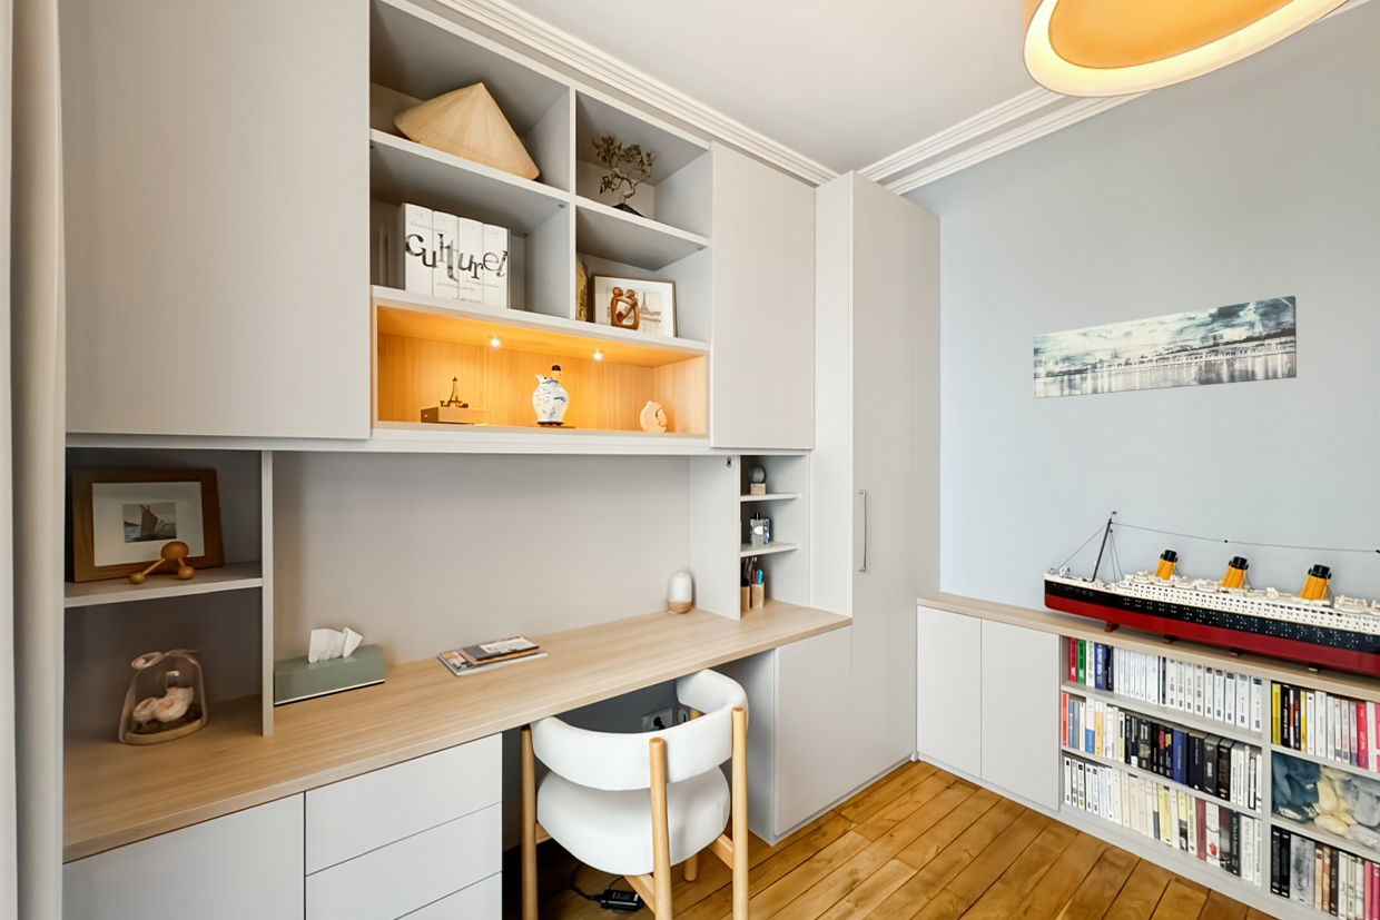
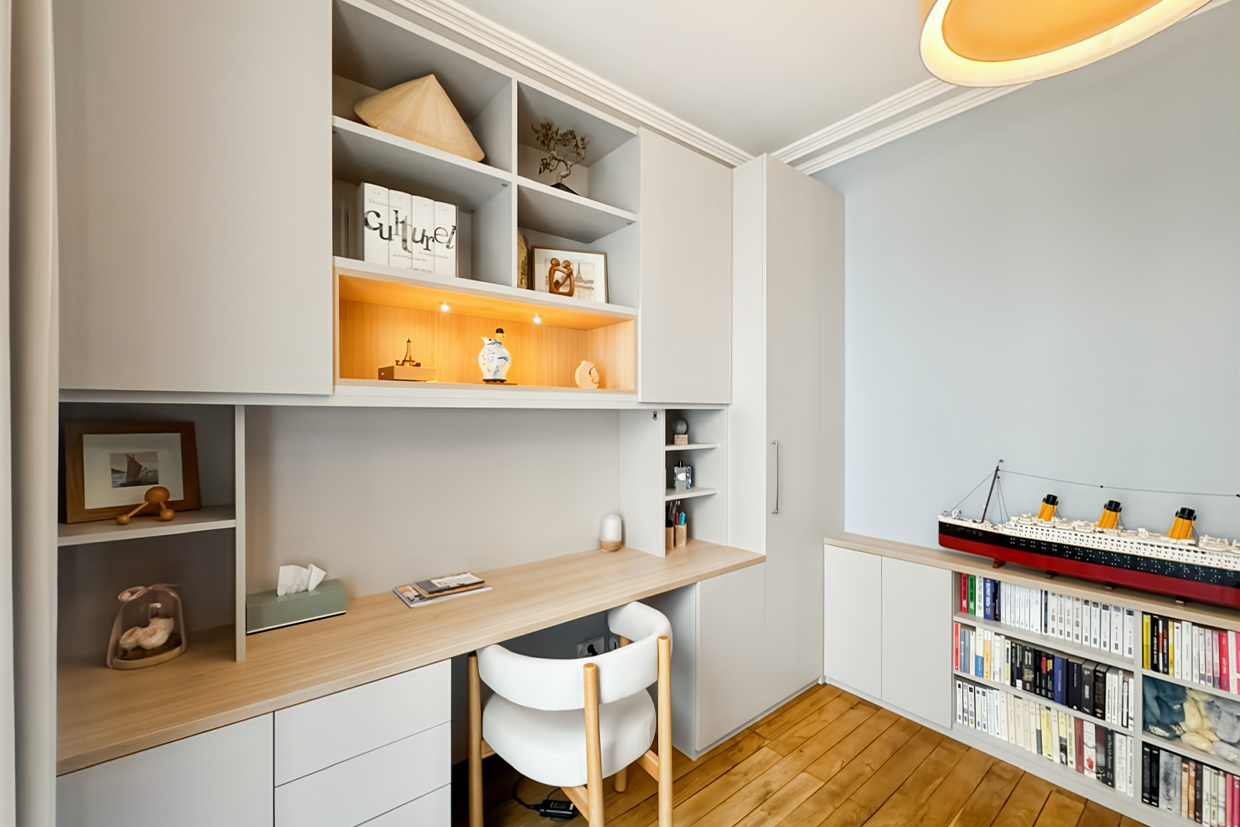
- wall art (1147, 354)
